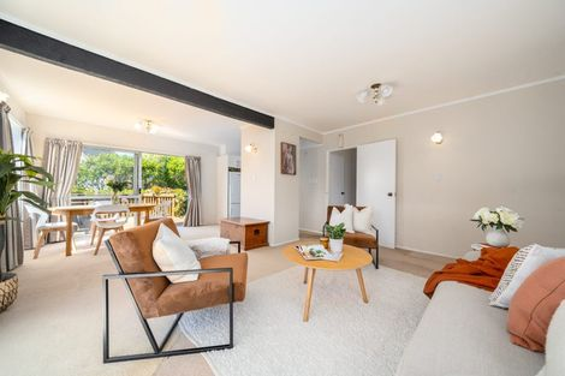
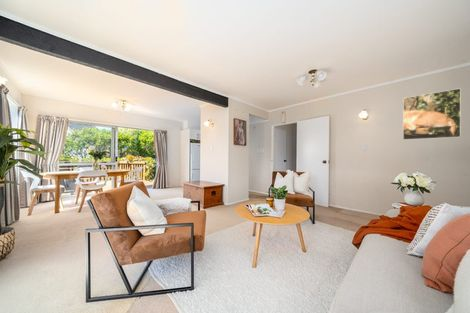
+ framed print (429, 116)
